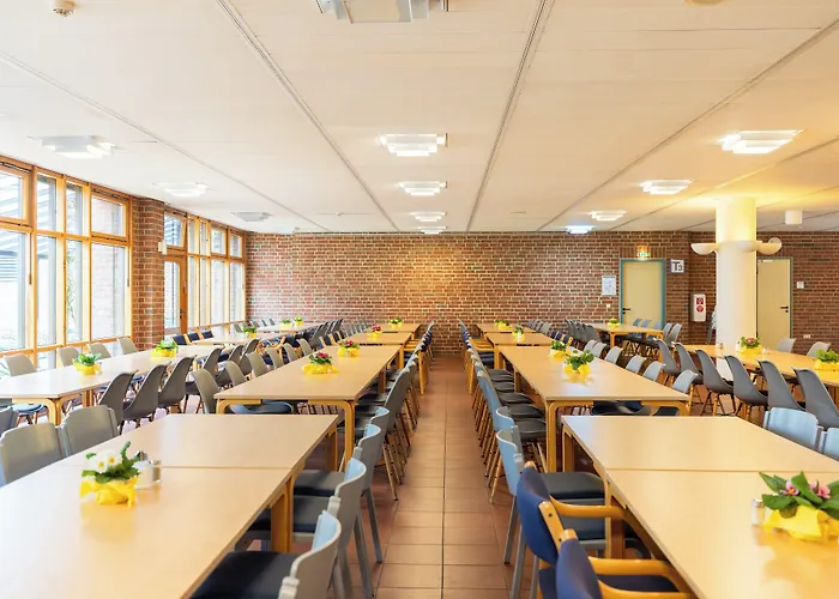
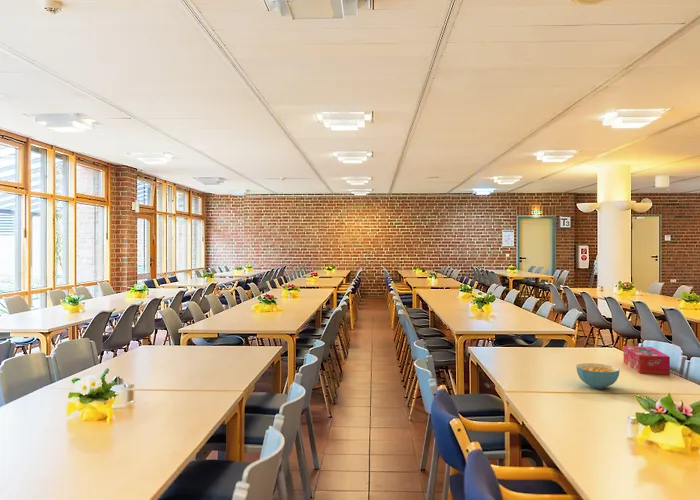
+ tissue box (645, 359)
+ cereal bowl (597, 377)
